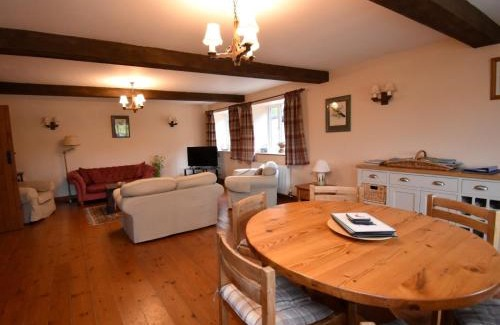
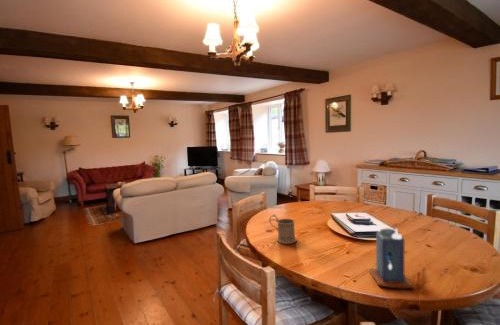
+ candle (390, 253)
+ mug (282, 227)
